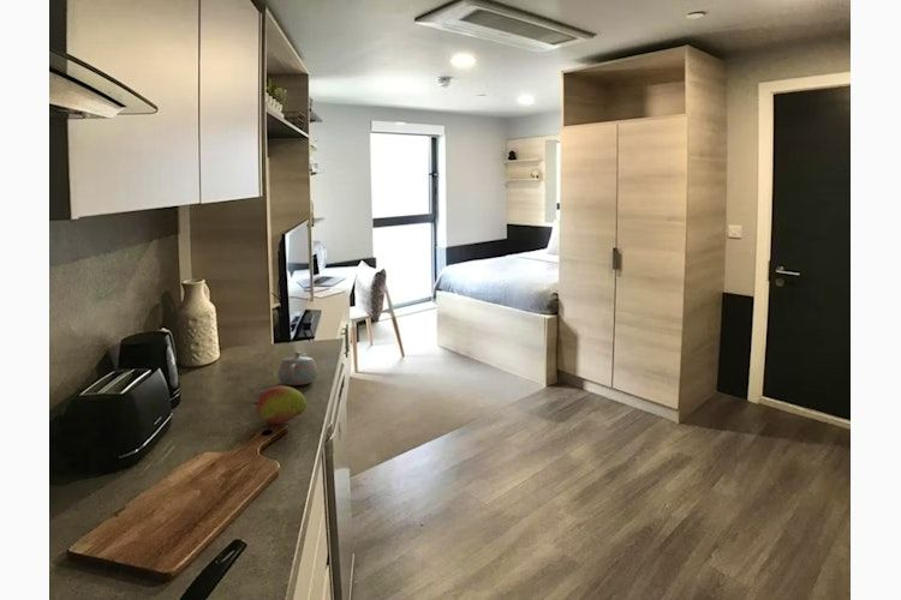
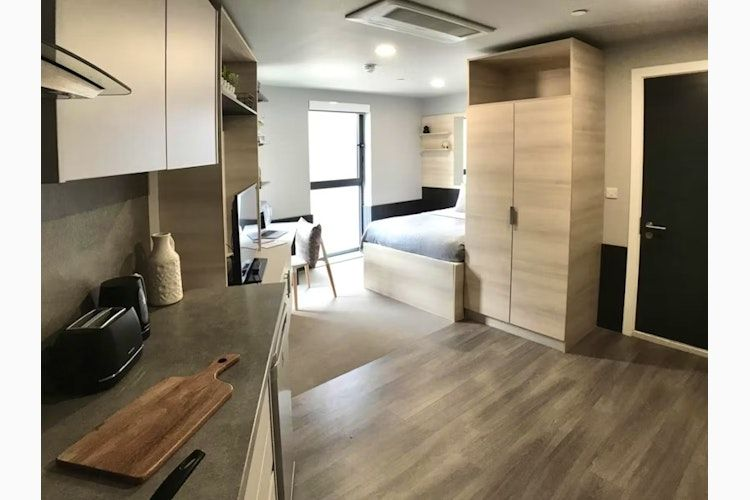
- teapot (298, 366)
- fruit (280, 404)
